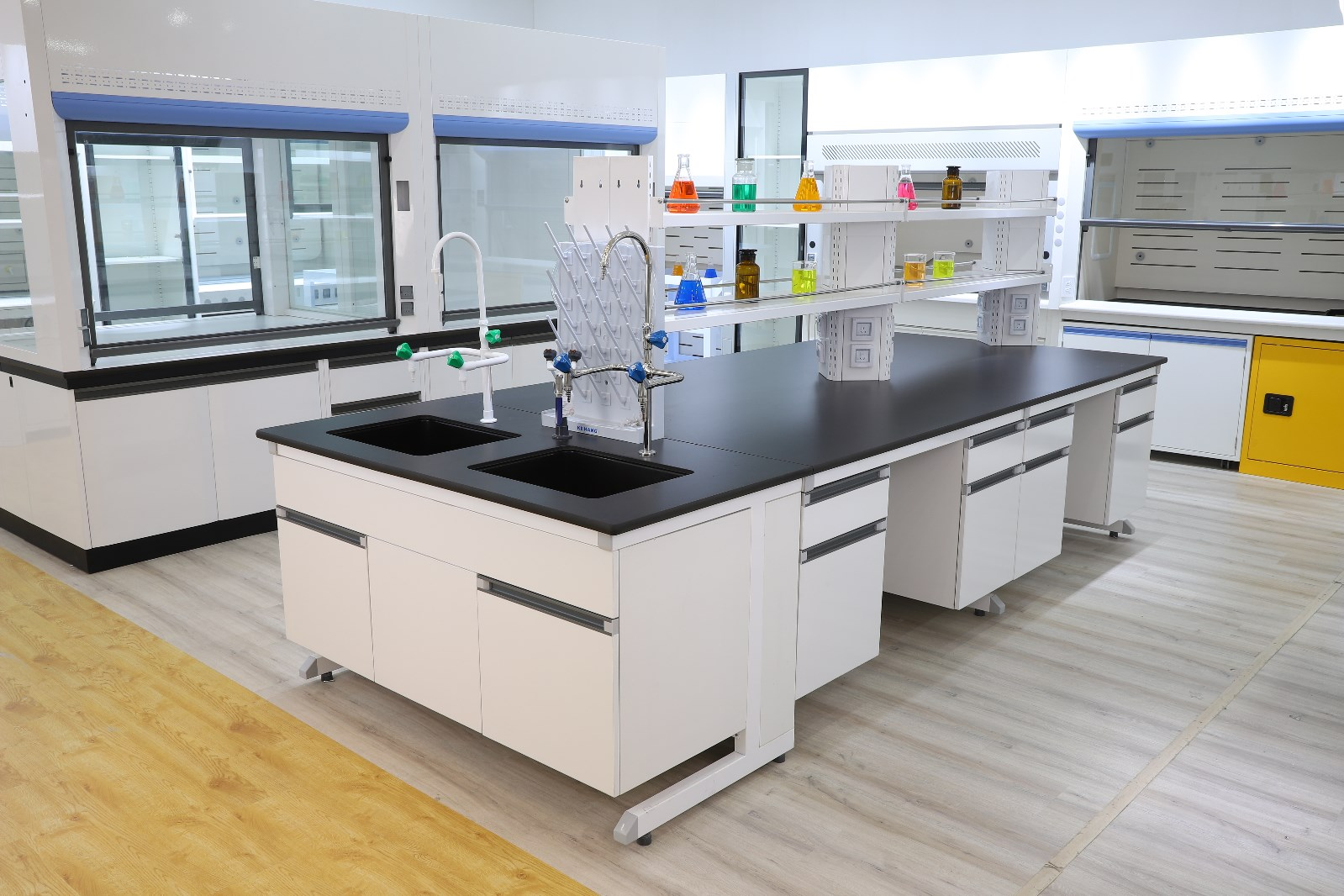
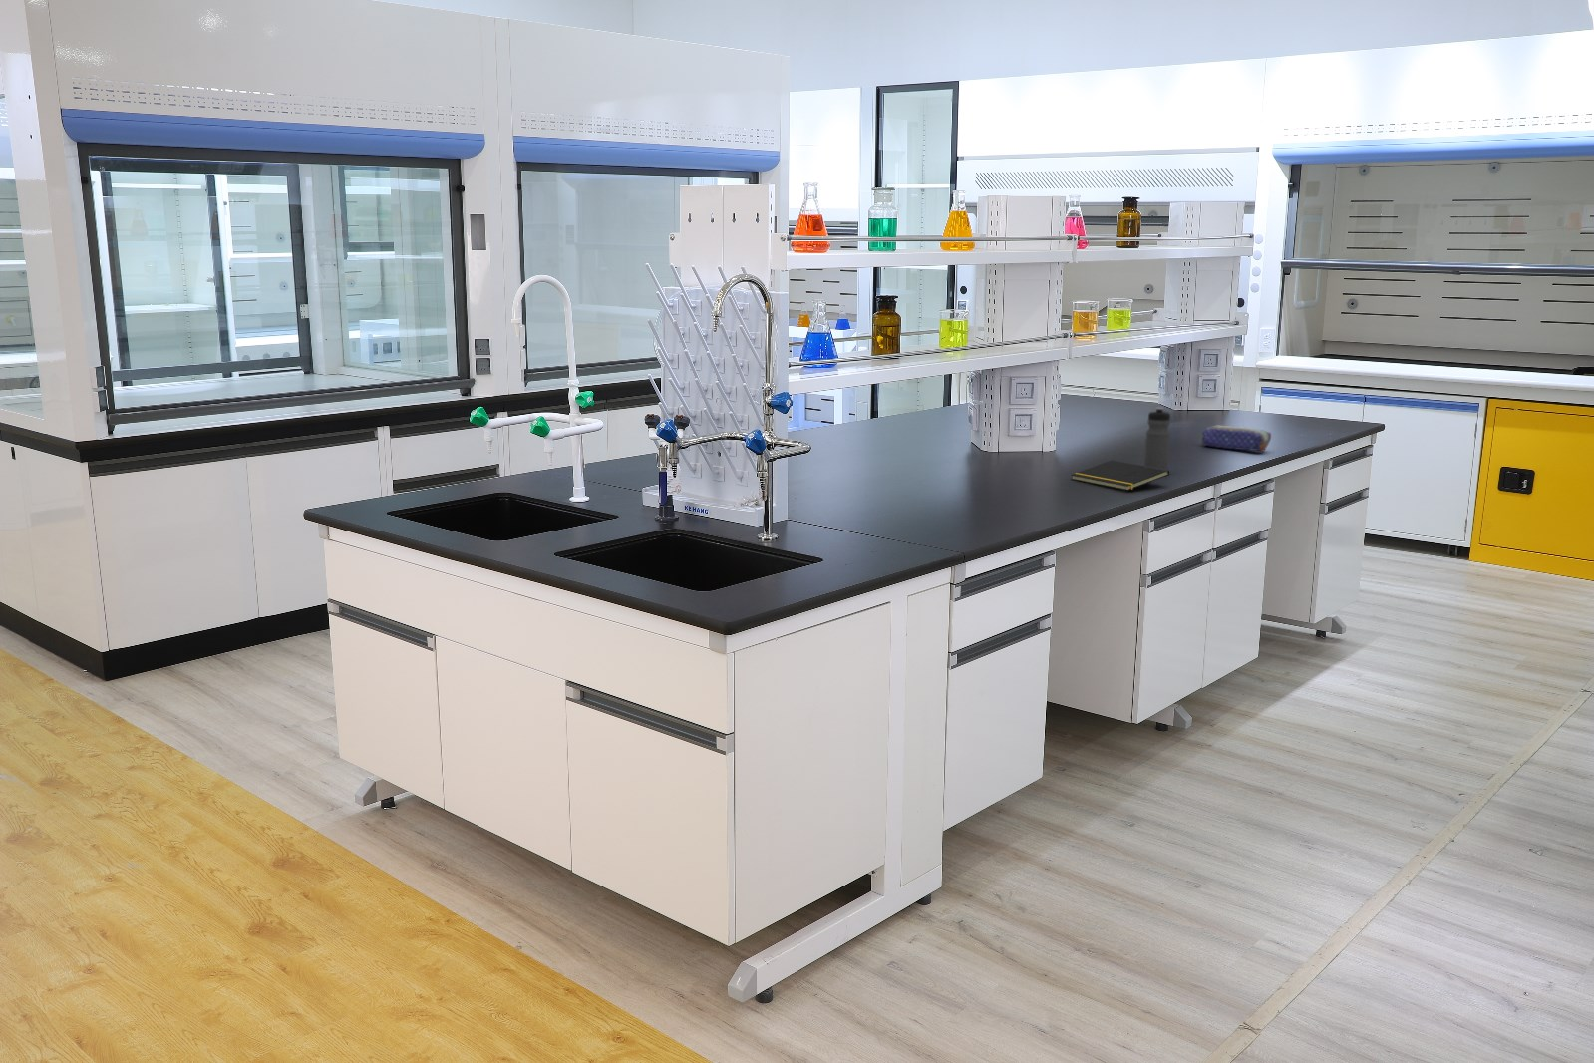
+ notepad (1118, 475)
+ water bottle (1158, 440)
+ pencil case (1235, 438)
